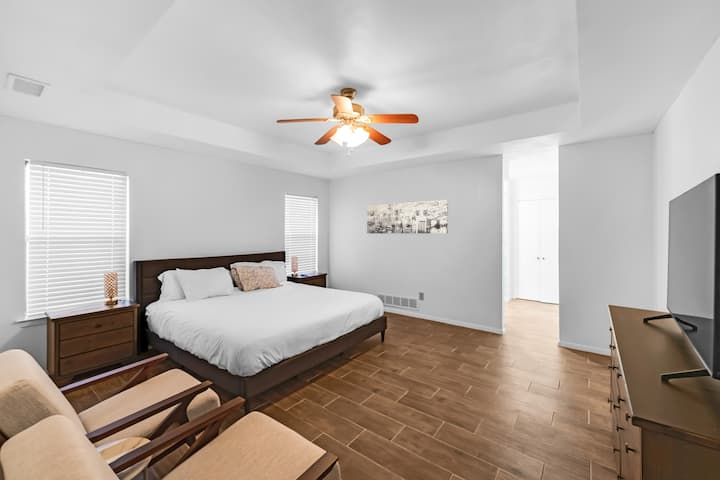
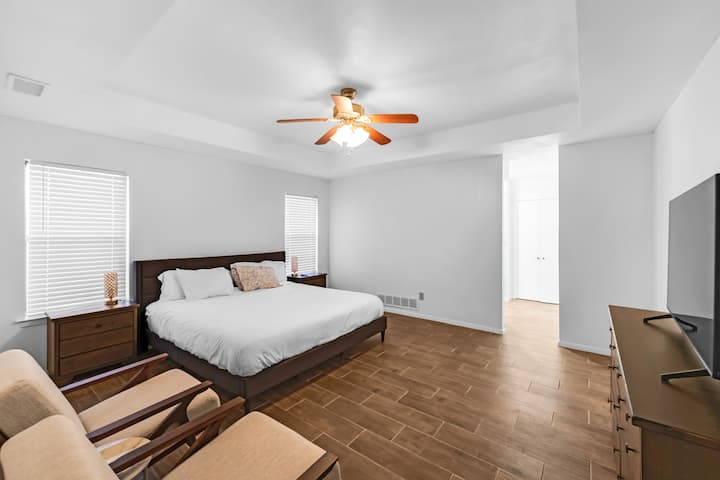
- wall art (403, 218)
